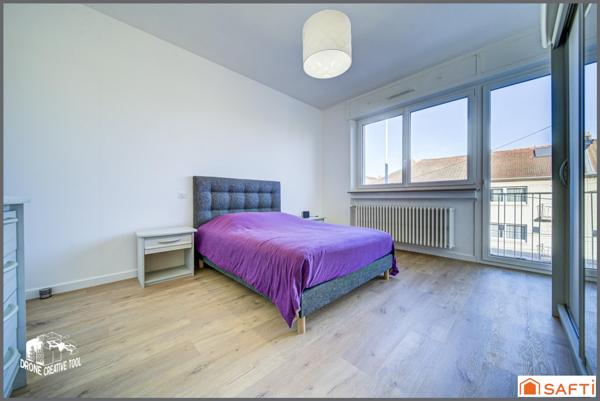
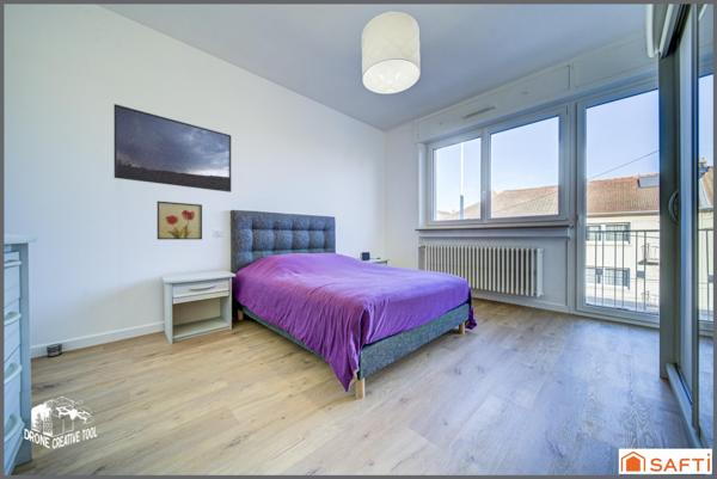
+ wall art (180, 221)
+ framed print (179, 153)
